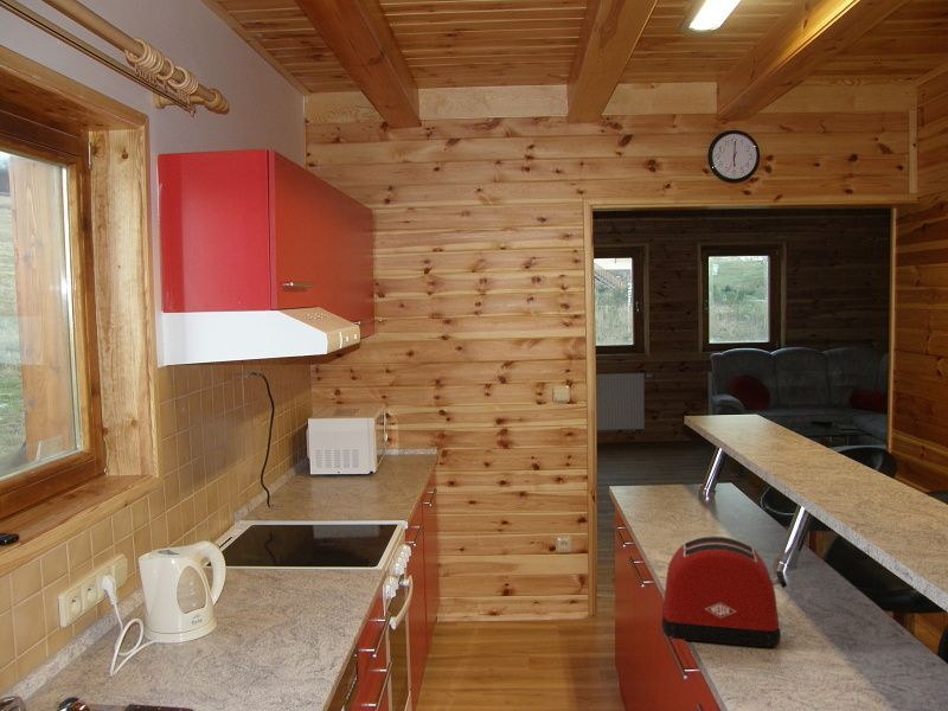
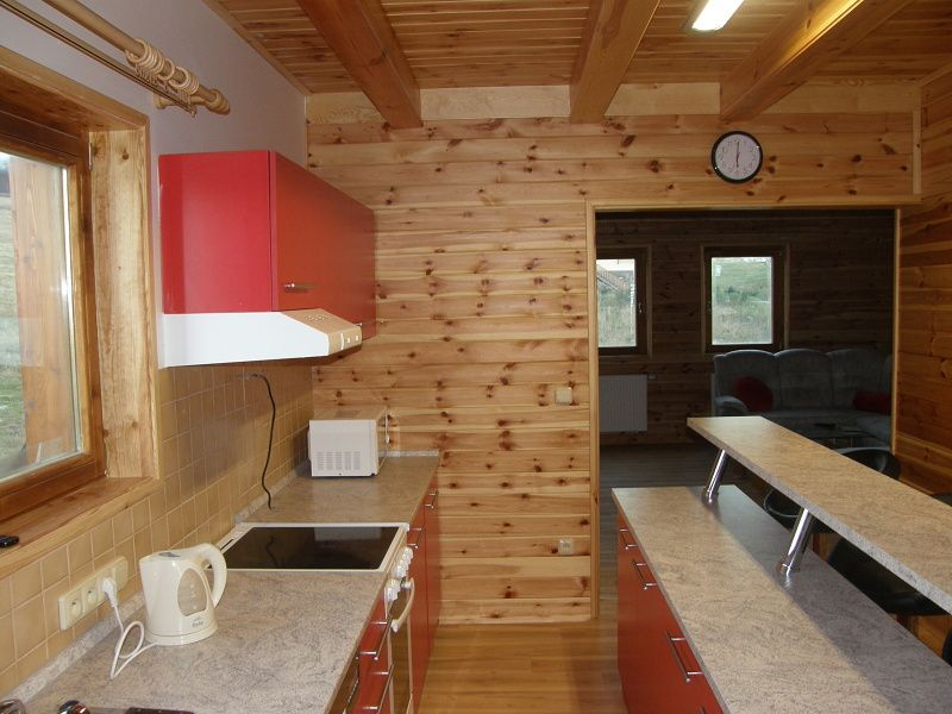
- toaster (722, 585)
